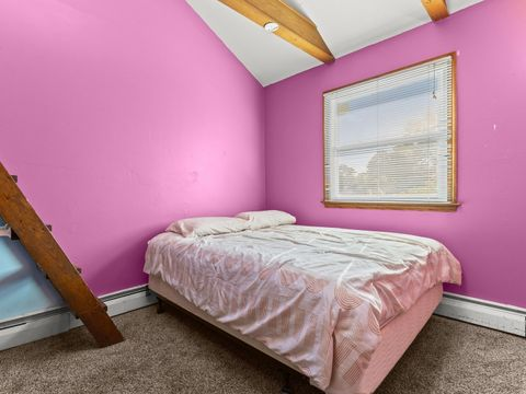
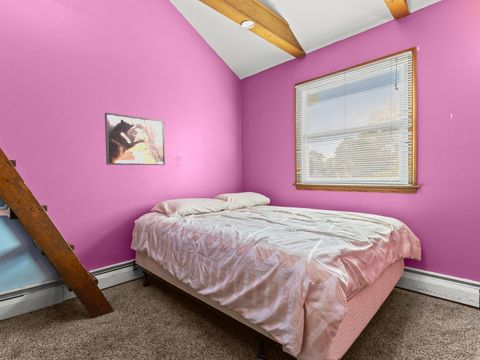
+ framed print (137, 141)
